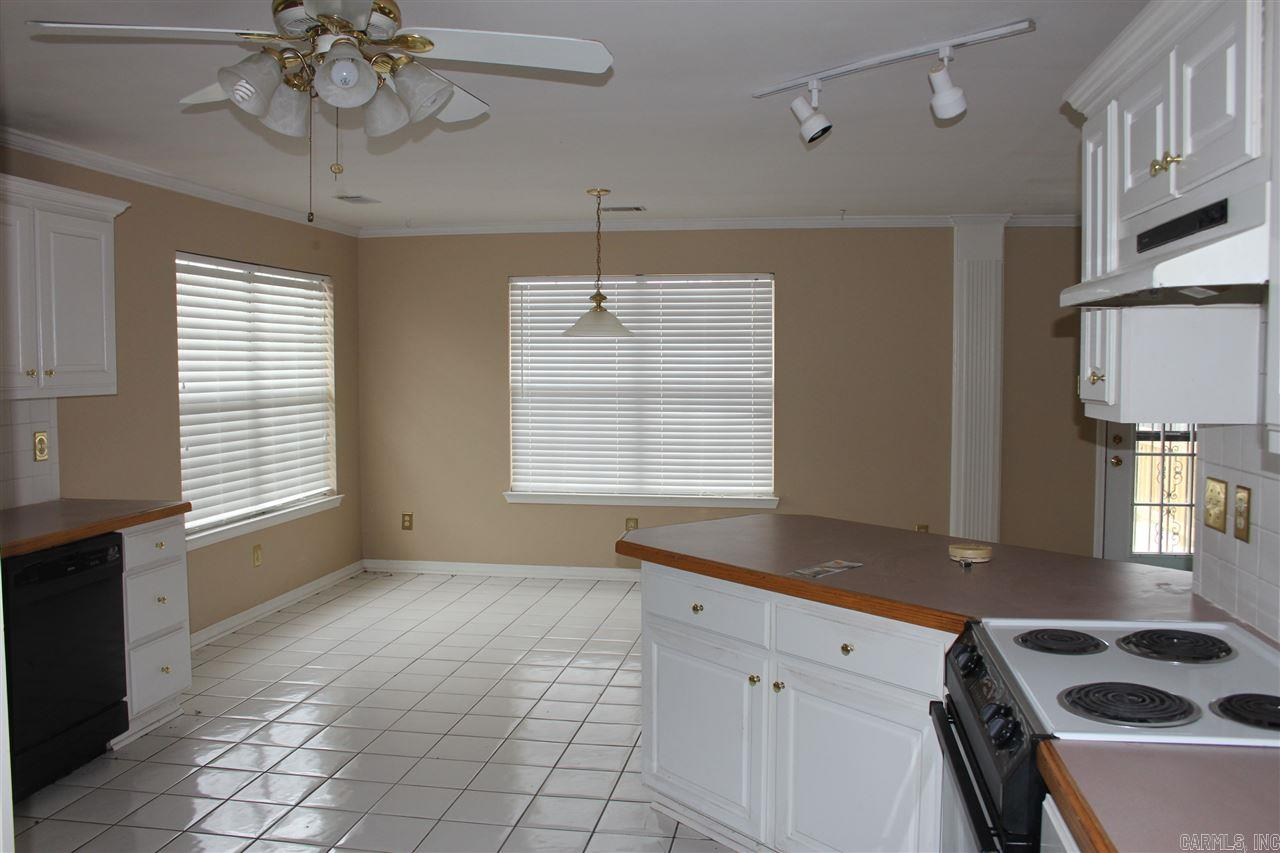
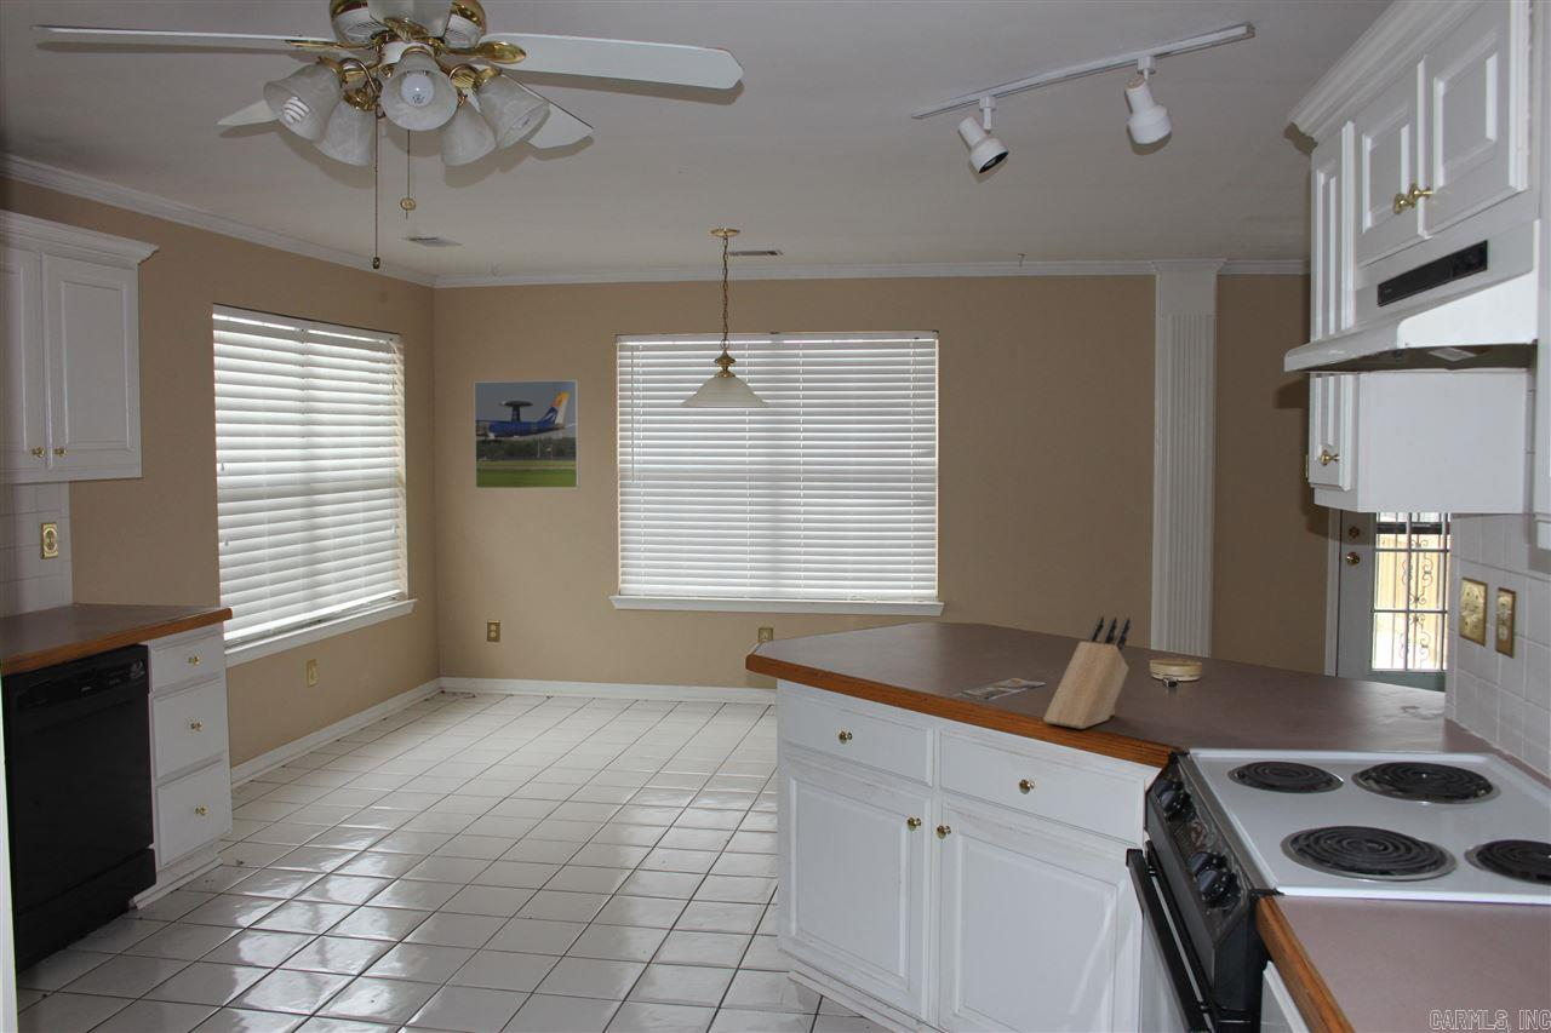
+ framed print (526, 435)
+ knife block (1091, 668)
